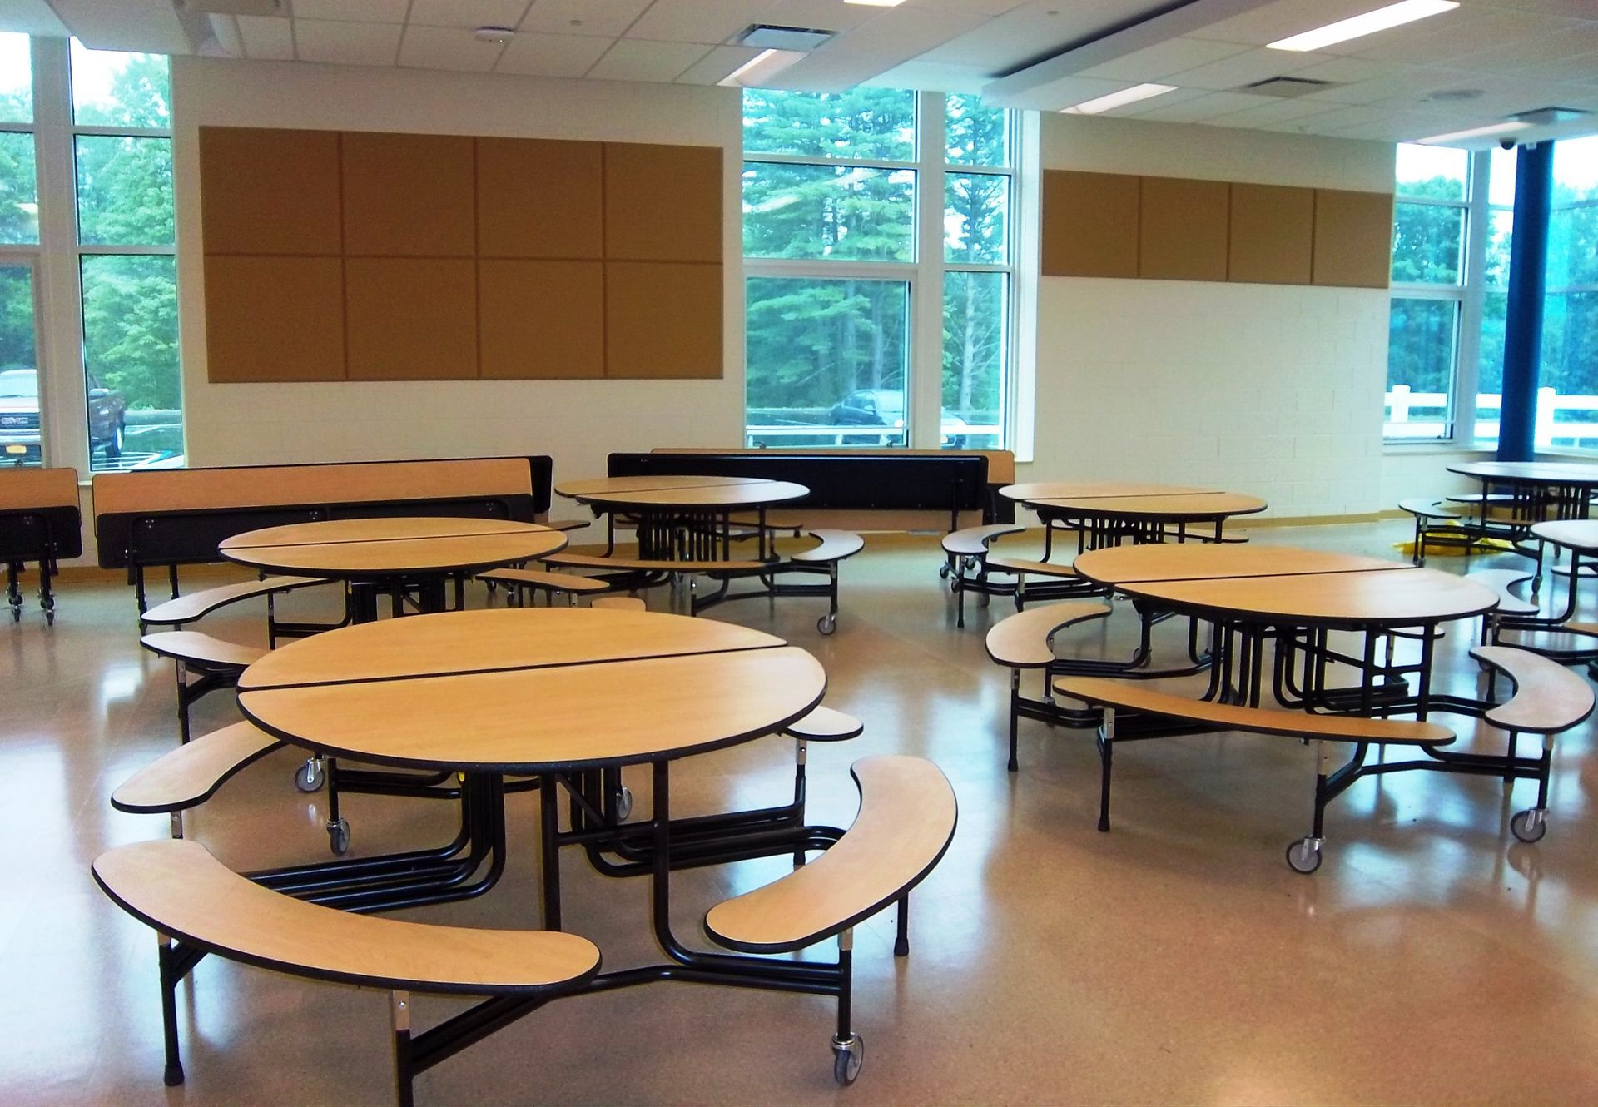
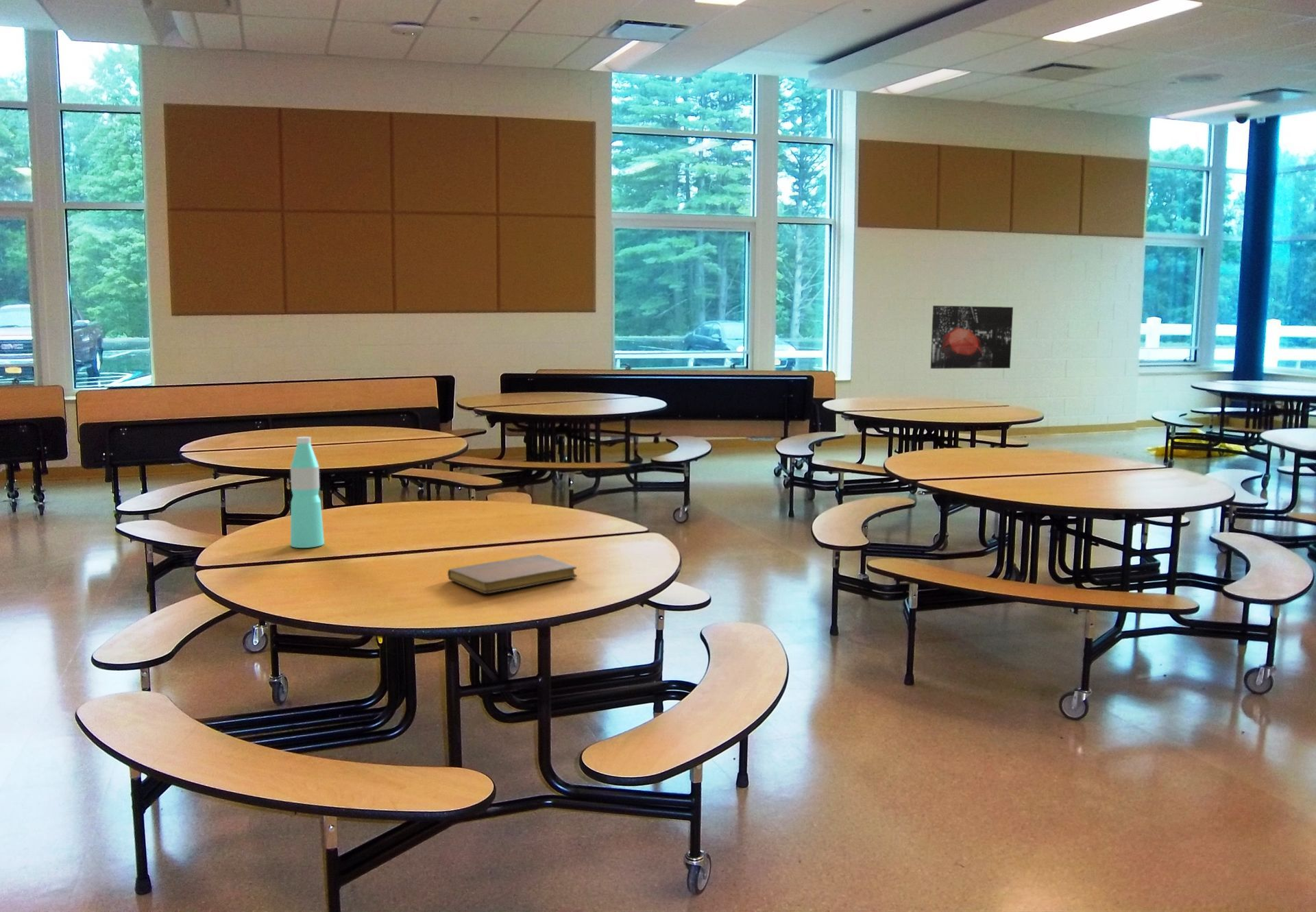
+ water bottle (305, 491)
+ wall art (972, 337)
+ notebook (513, 573)
